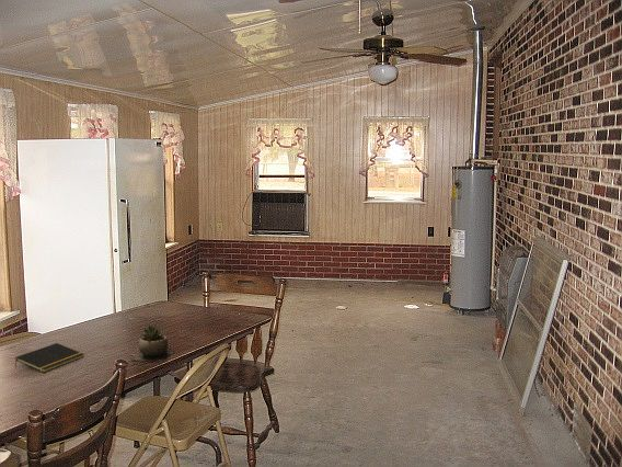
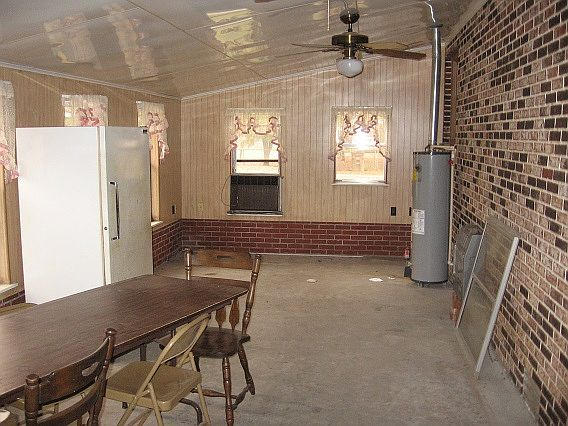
- notepad (50, 356)
- succulent plant (152, 340)
